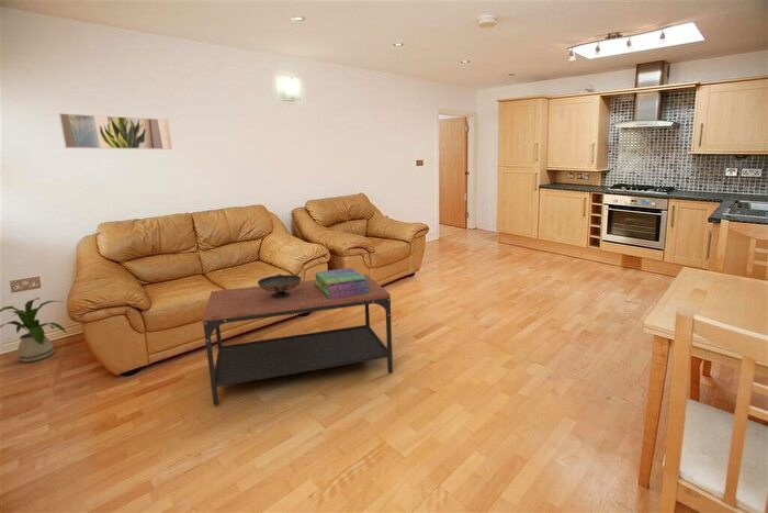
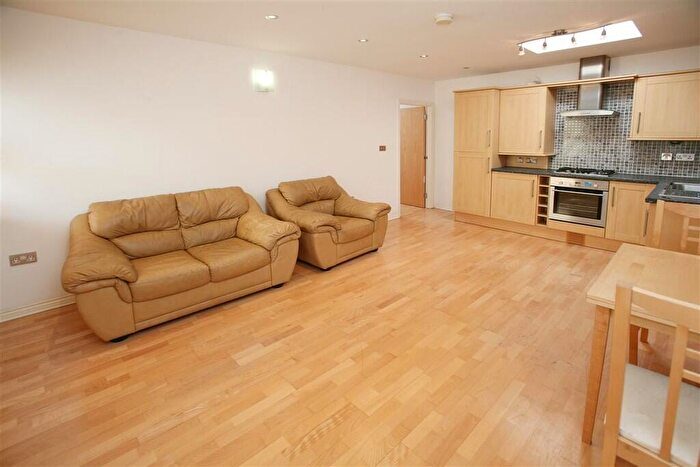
- coffee table (301, 334)
- stack of books (340, 281)
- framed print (120, 132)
- decorative bowl (280, 287)
- house plant (32, 324)
